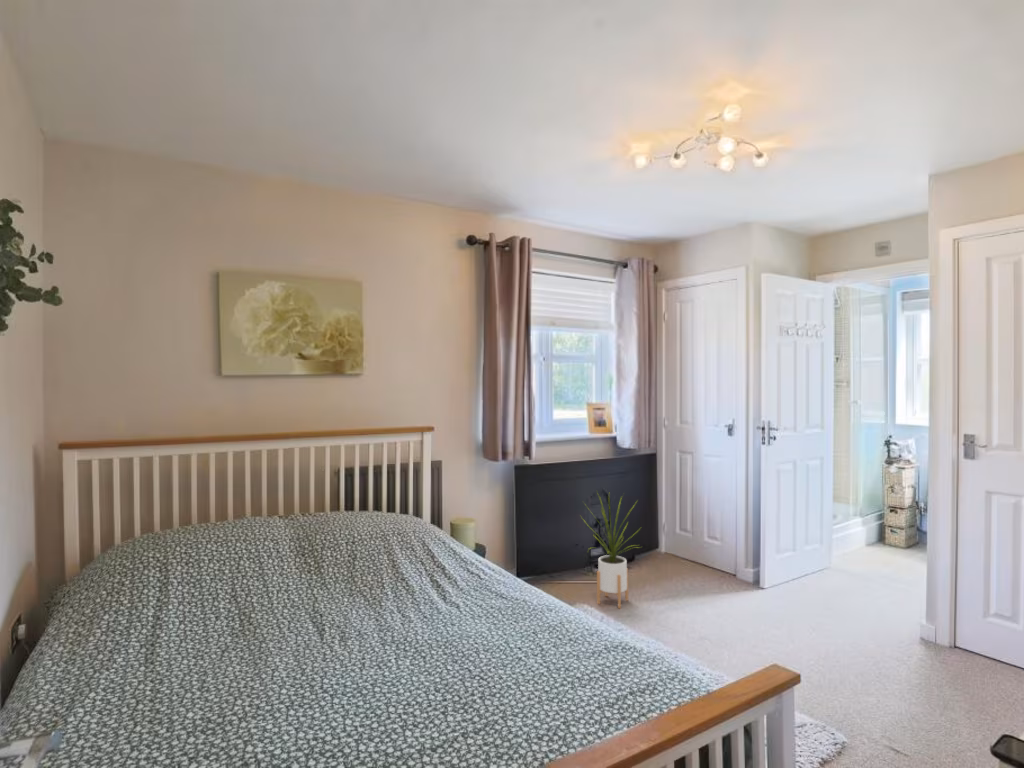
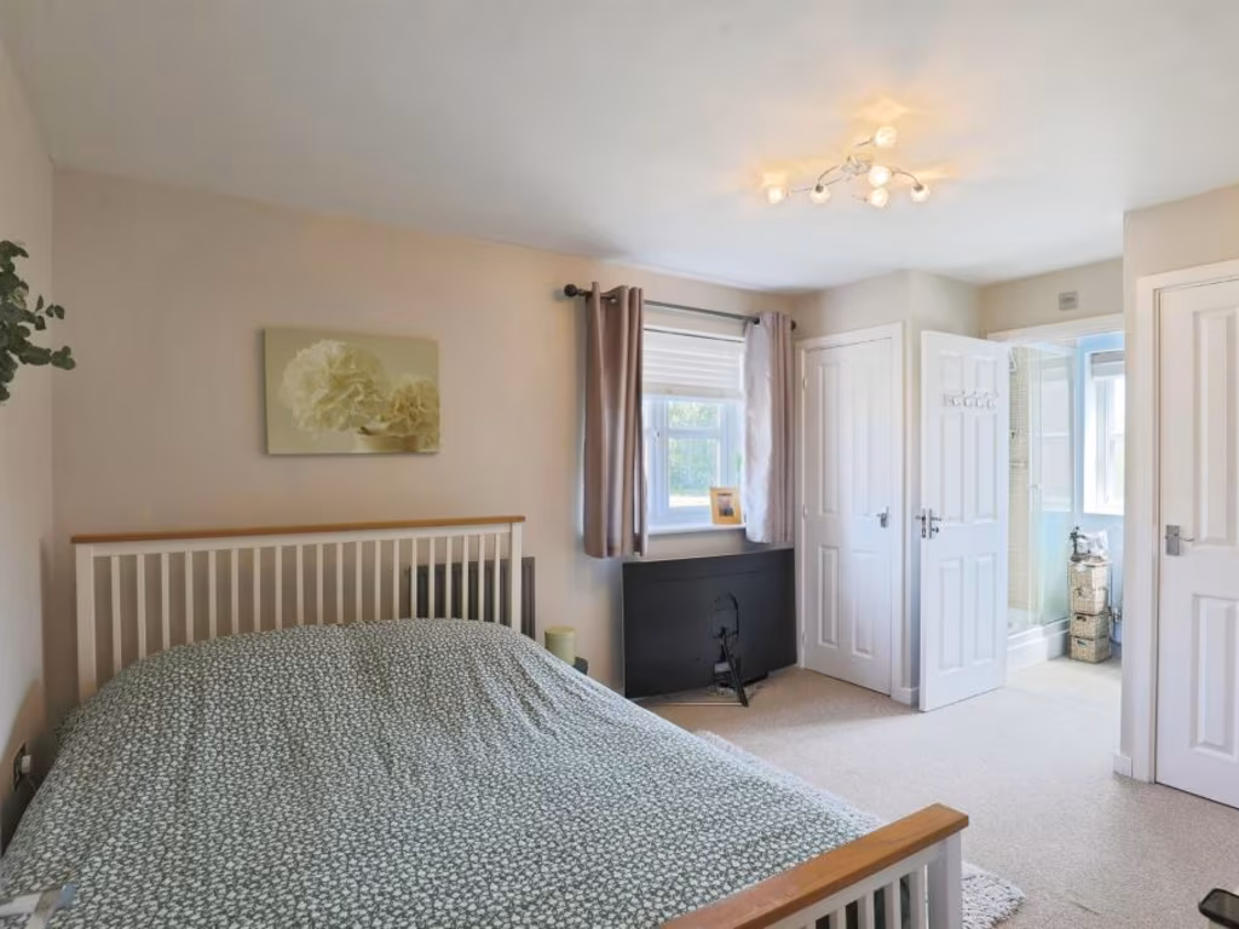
- house plant (613, 546)
